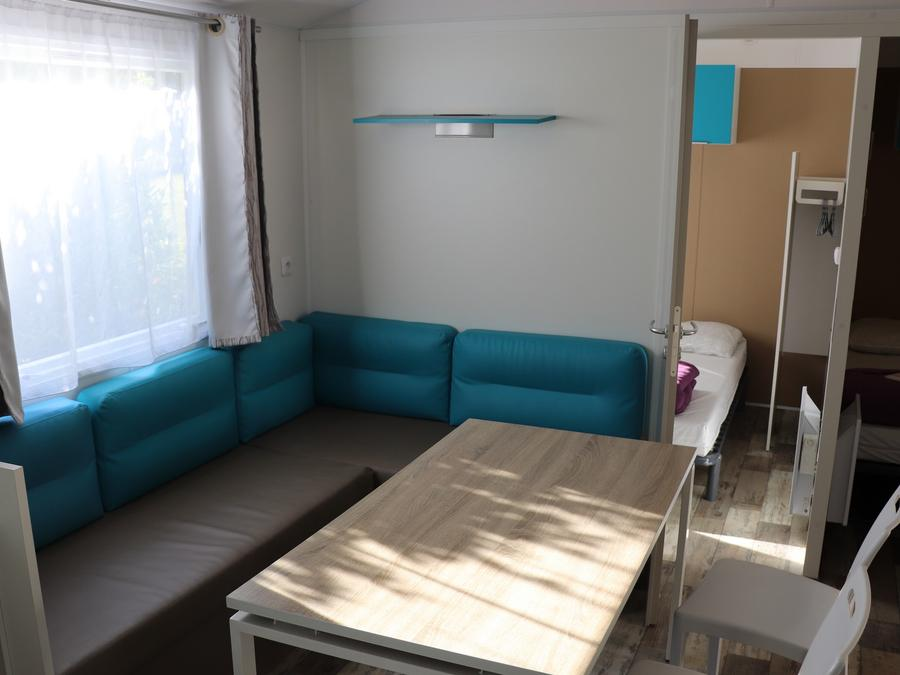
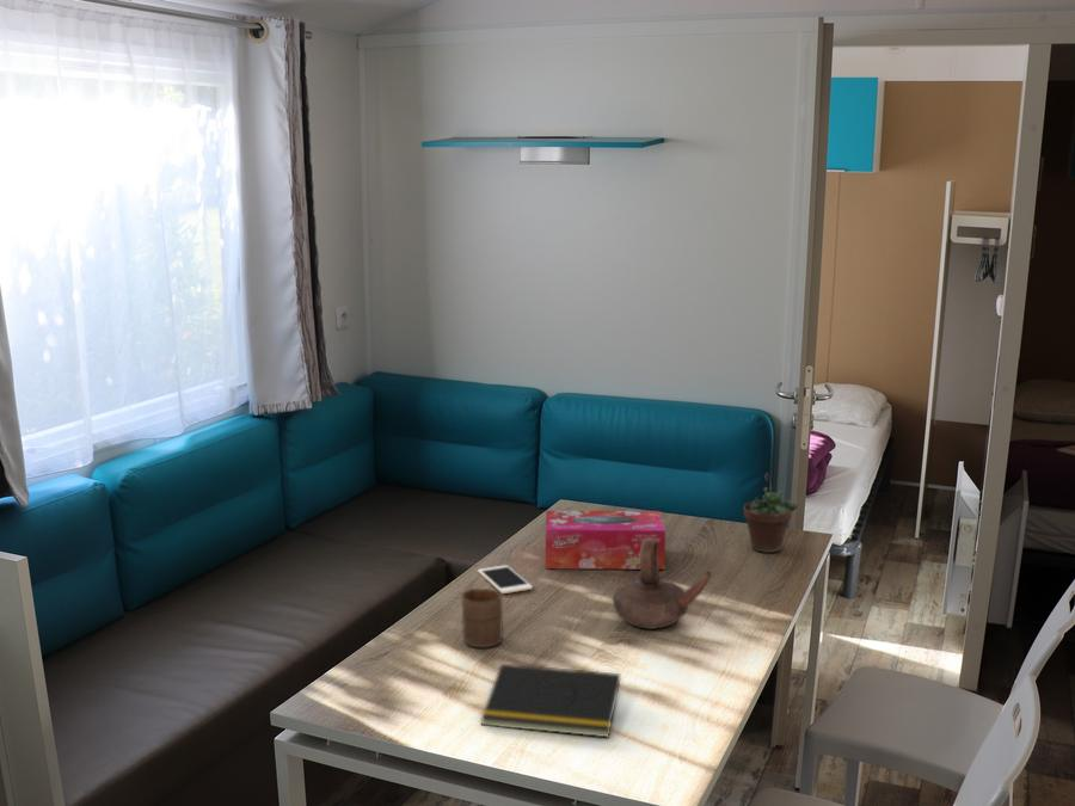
+ succulent plant (767, 511)
+ notepad (552, 699)
+ cup (481, 616)
+ cell phone (504, 578)
+ tissue box (603, 539)
+ teapot (663, 583)
